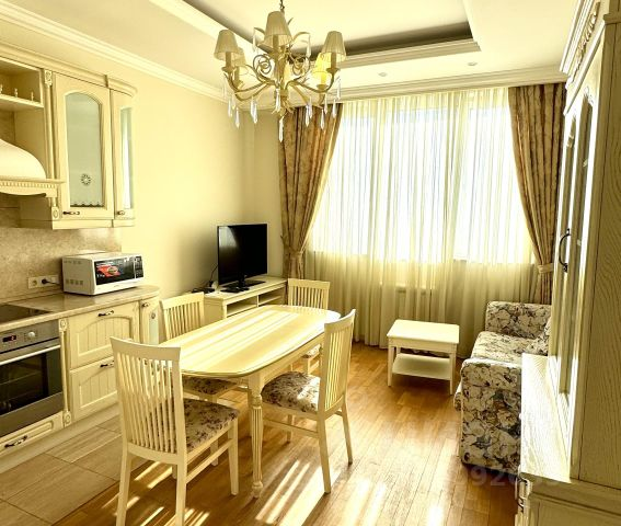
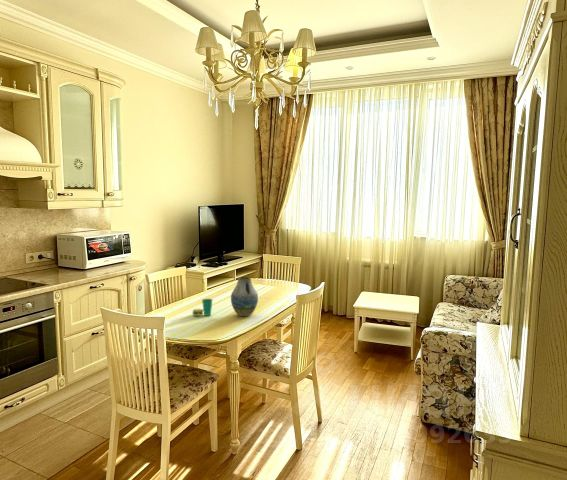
+ cup (203, 307)
+ vase (244, 296)
